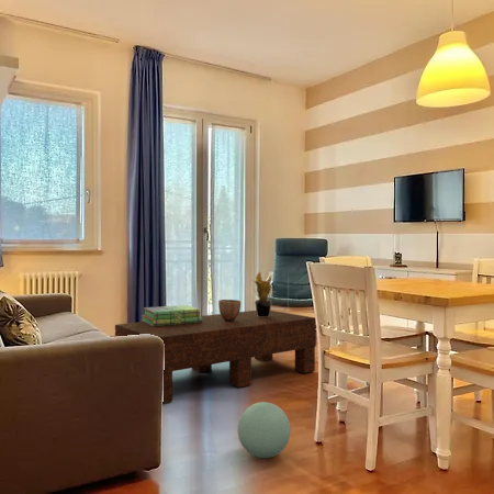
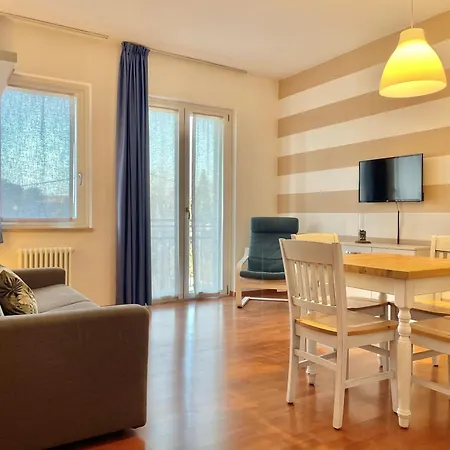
- stack of books (171, 314)
- ball (263, 429)
- coffee table (220, 348)
- decorative bowl (229, 310)
- potted plant (263, 293)
